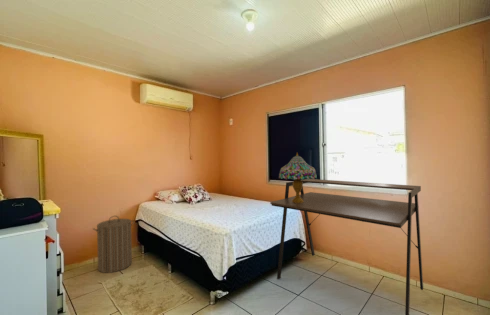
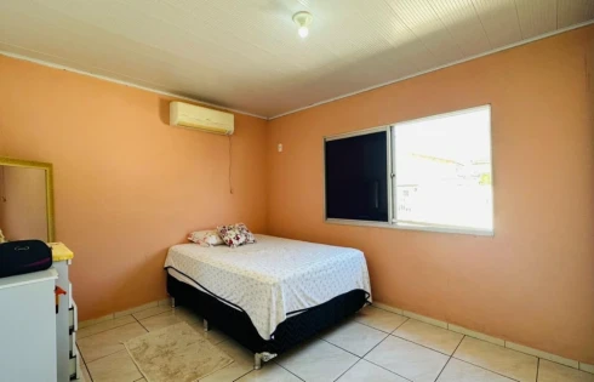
- desk (346, 218)
- laundry hamper (115, 240)
- table lamp (297, 176)
